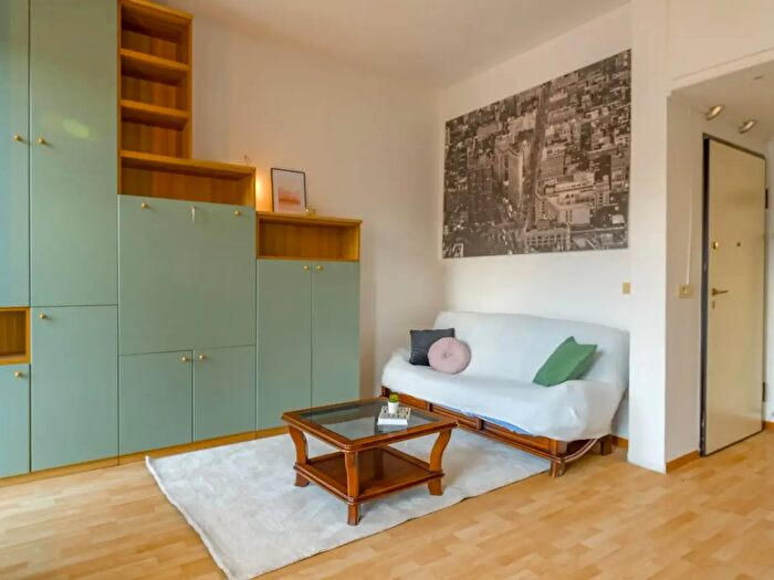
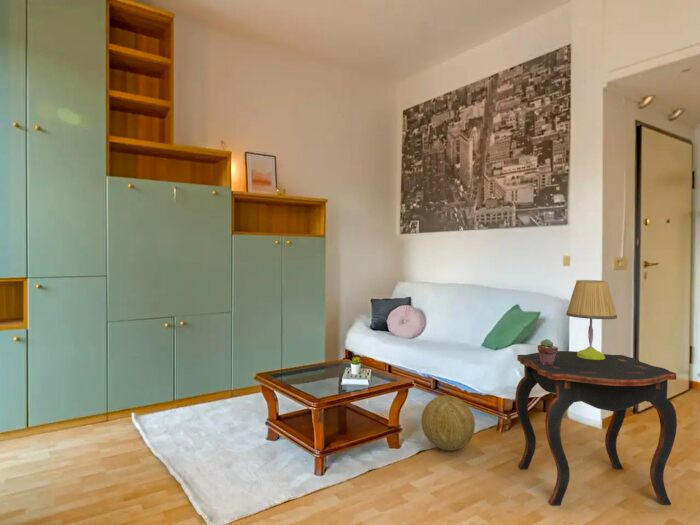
+ table lamp (591, 318)
+ side table (597, 408)
+ decorative ball (447, 422)
+ potted succulent (547, 350)
